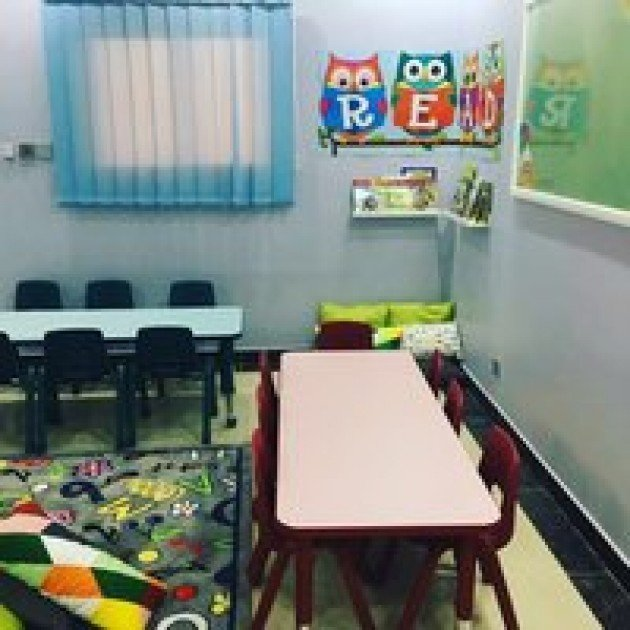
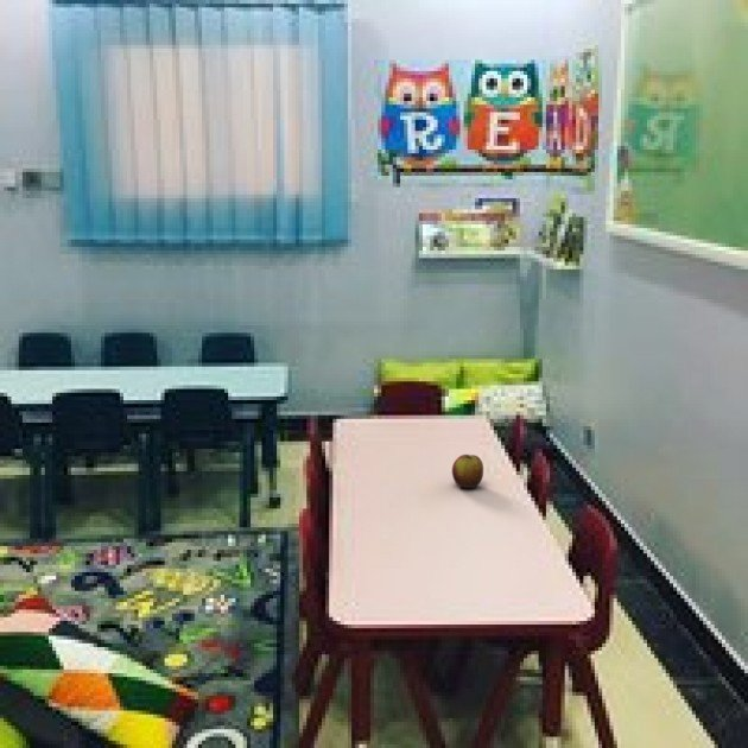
+ apple (468, 470)
